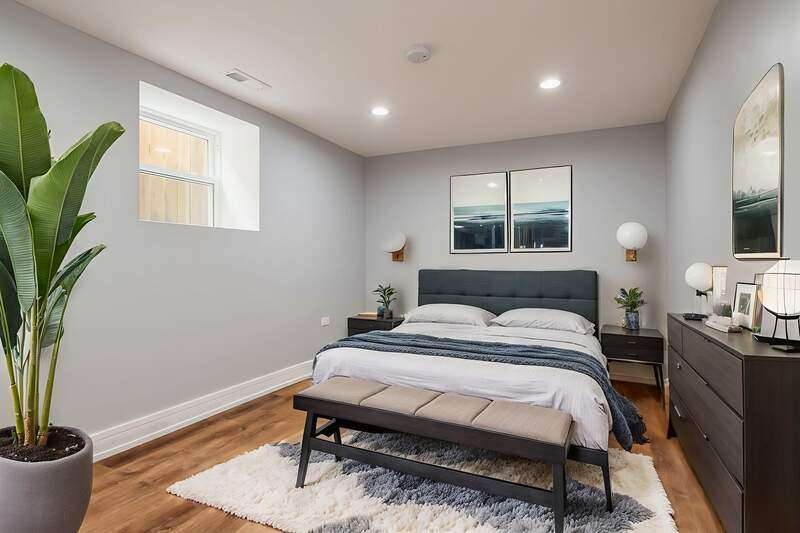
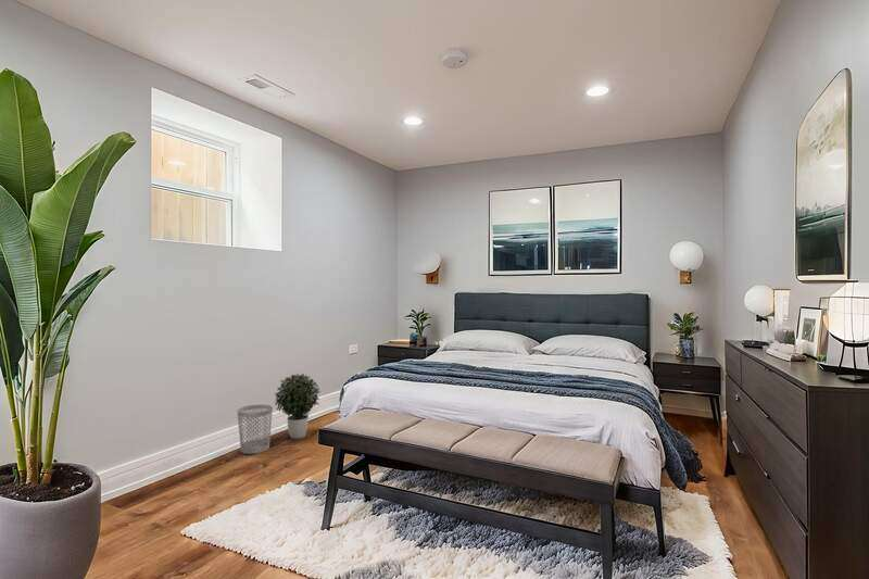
+ wastebasket (254, 428)
+ potted plant (298, 405)
